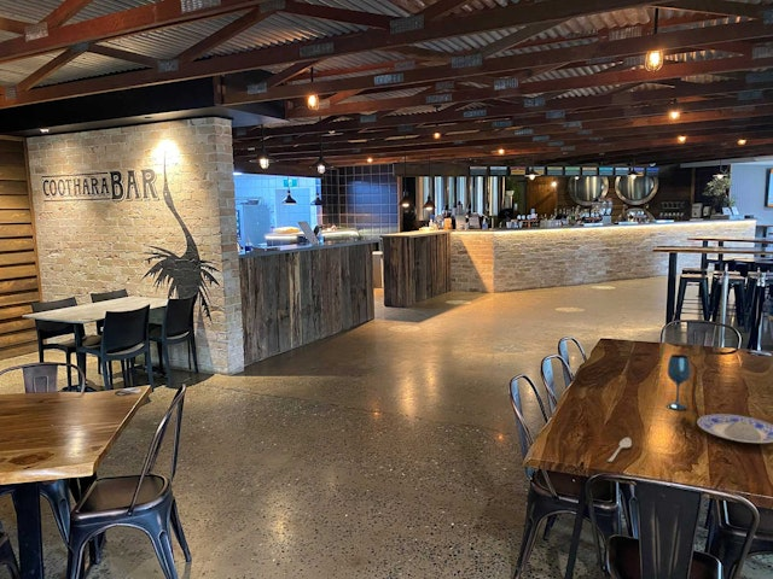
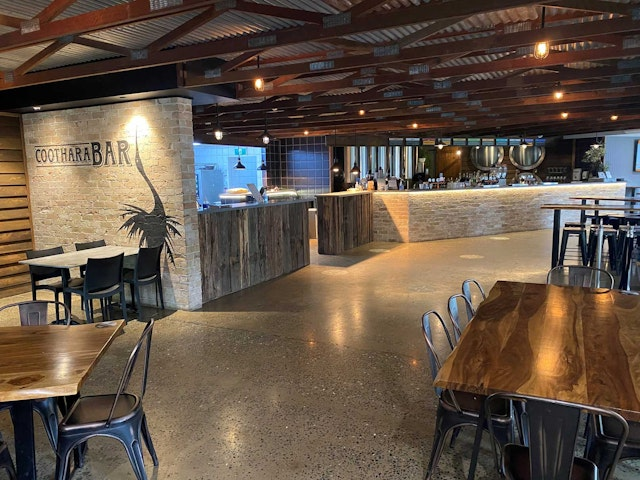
- wineglass (678, 381)
- plate (738, 427)
- spoon (618, 449)
